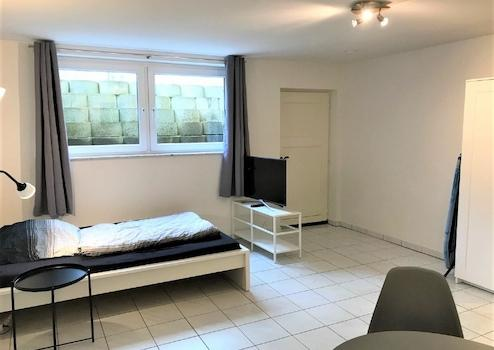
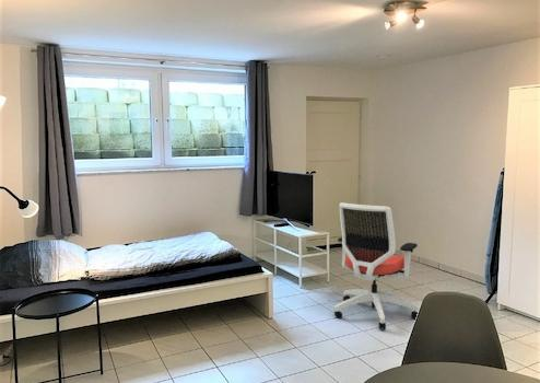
+ office chair (376, 256)
